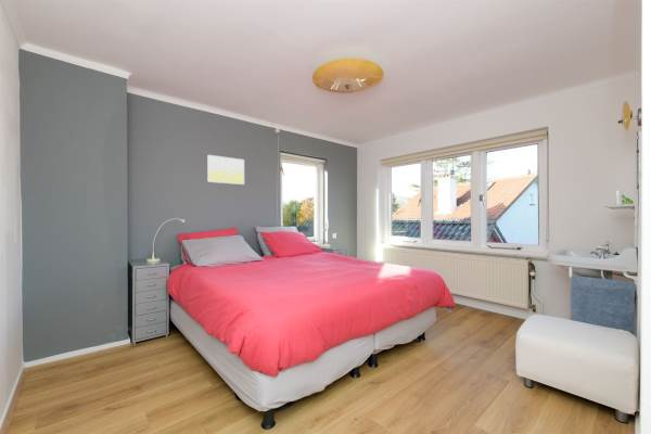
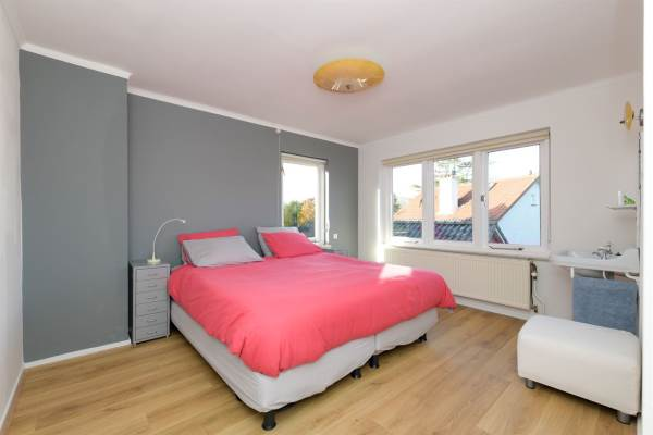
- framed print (226, 169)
